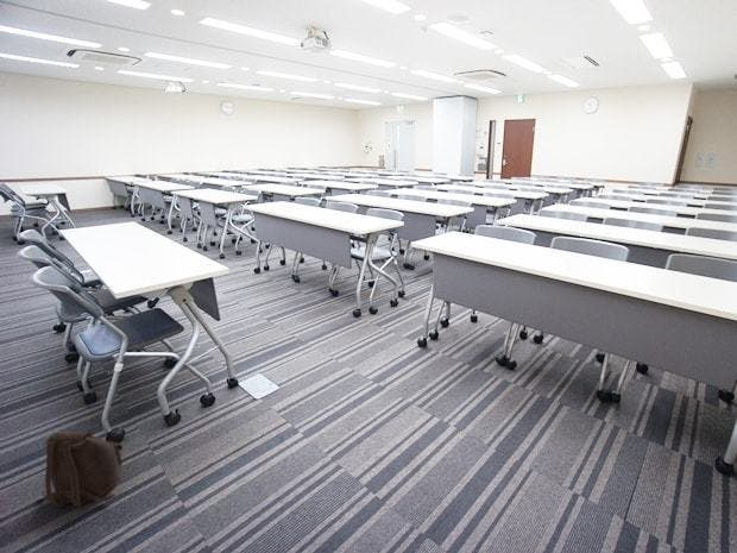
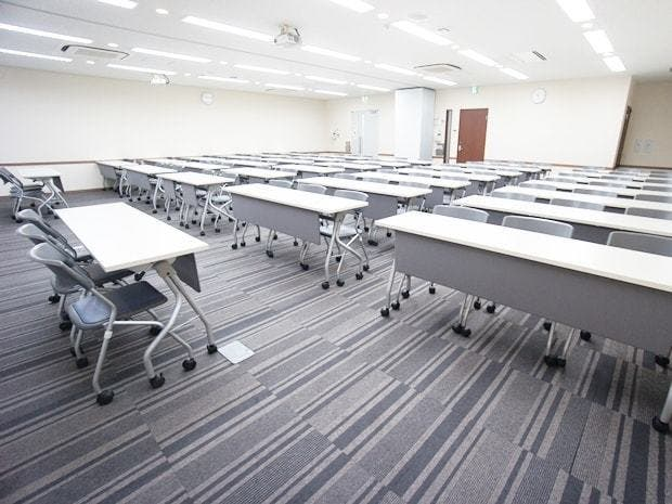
- backpack (80, 455)
